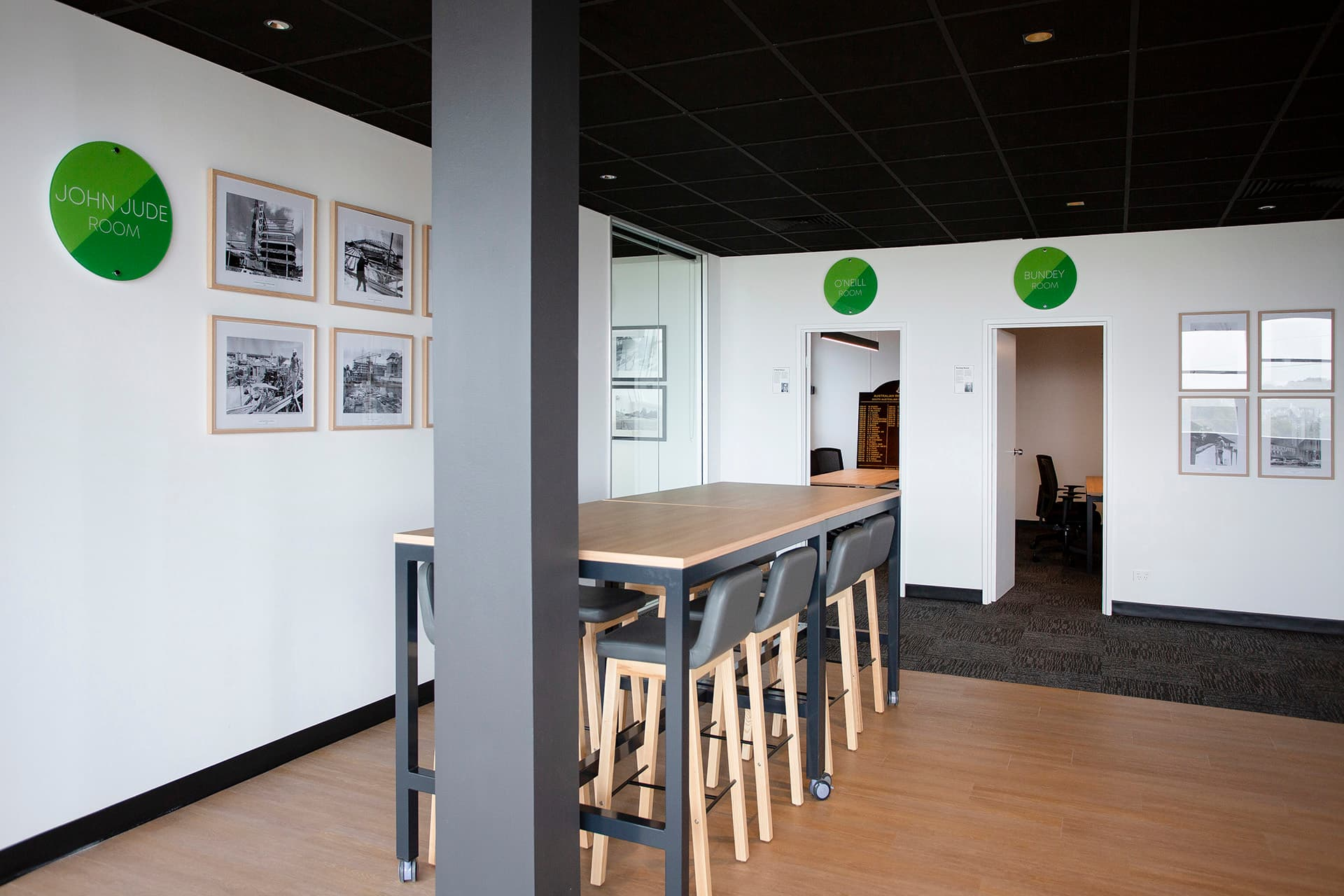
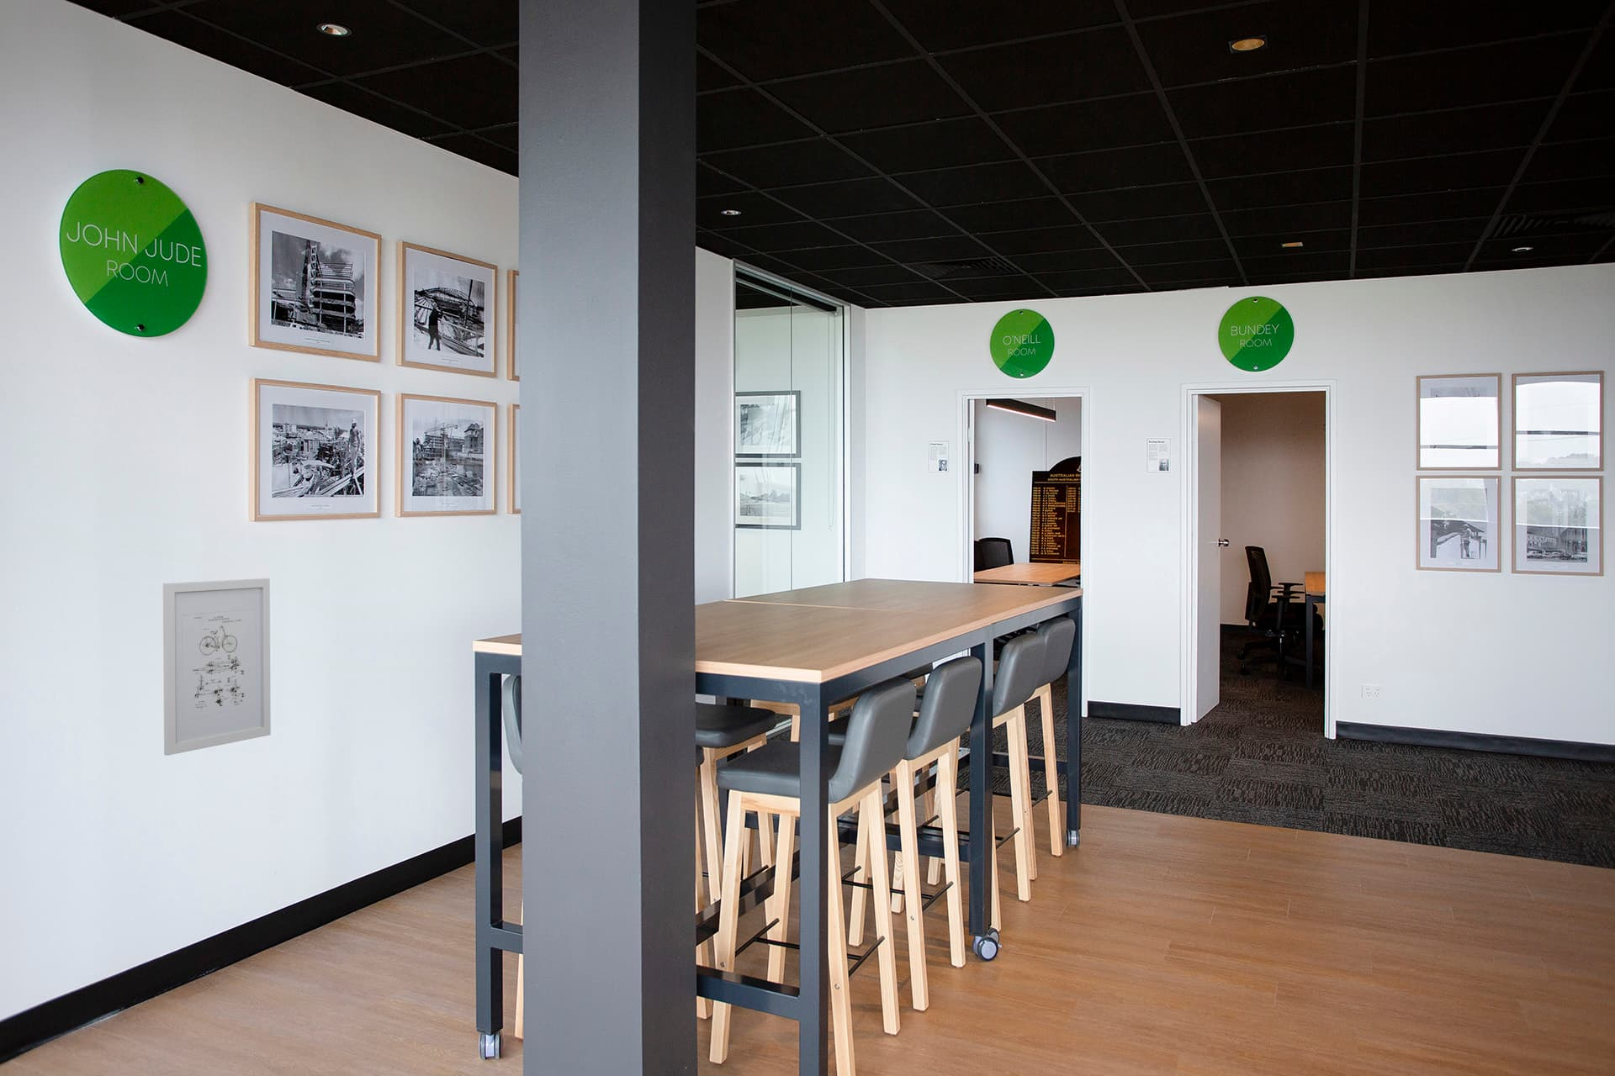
+ wall art (219, 663)
